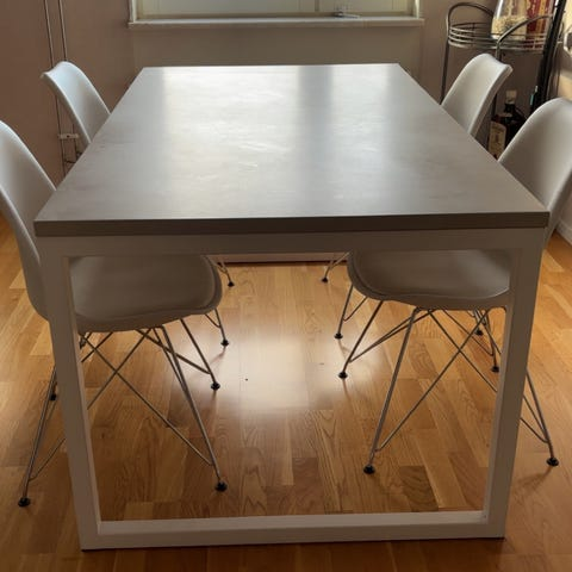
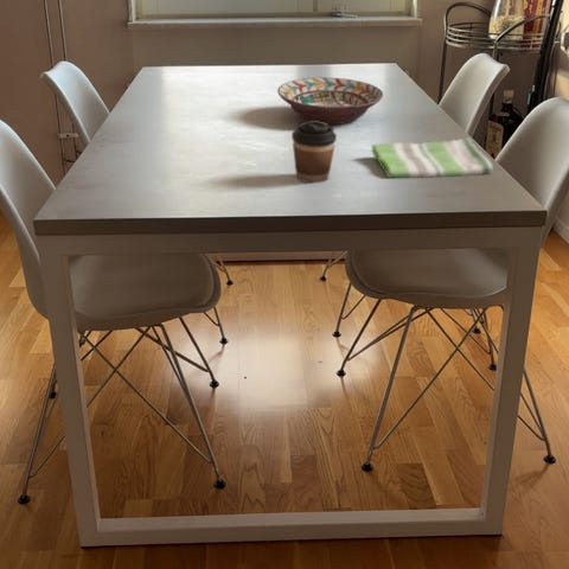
+ coffee cup (313, 149)
+ decorative bowl (330, 104)
+ dish towel (430, 156)
